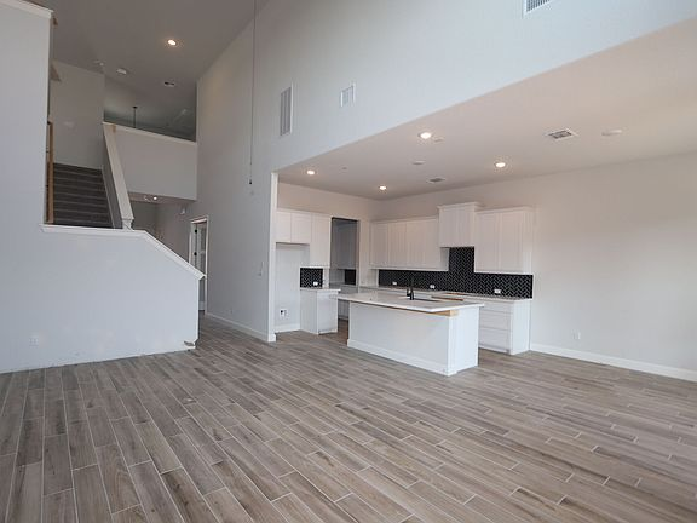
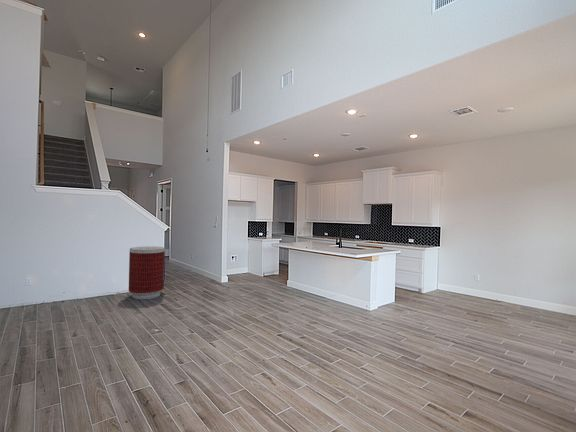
+ trash can (147, 272)
